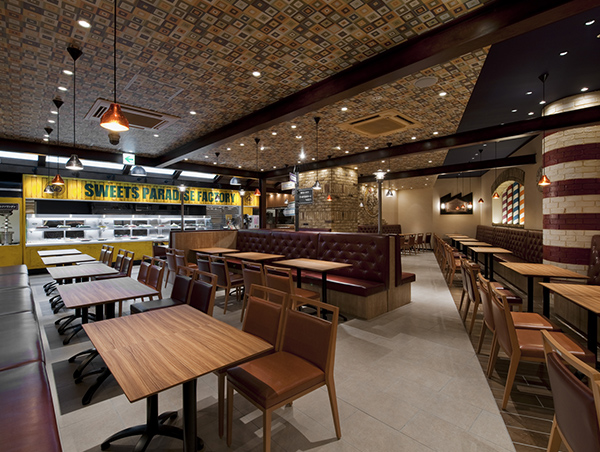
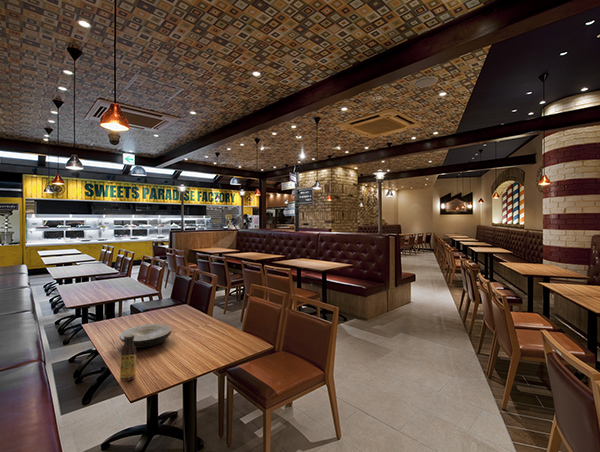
+ sauce bottle (128, 356)
+ plate (146, 336)
